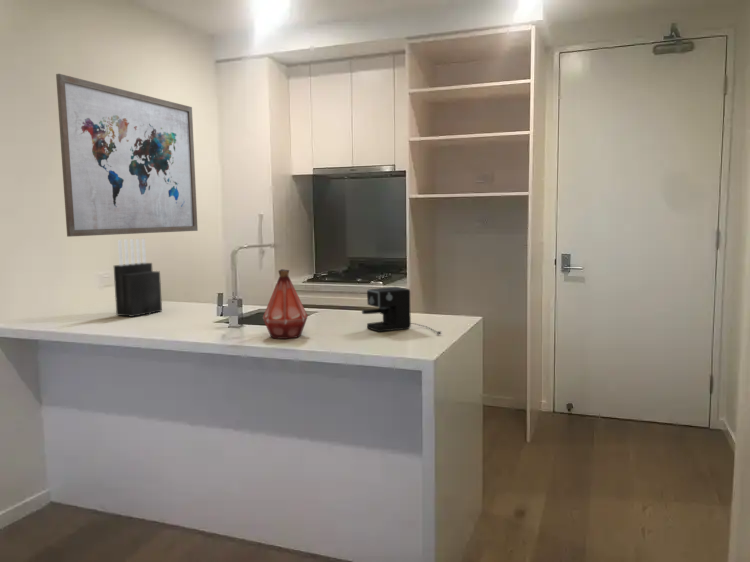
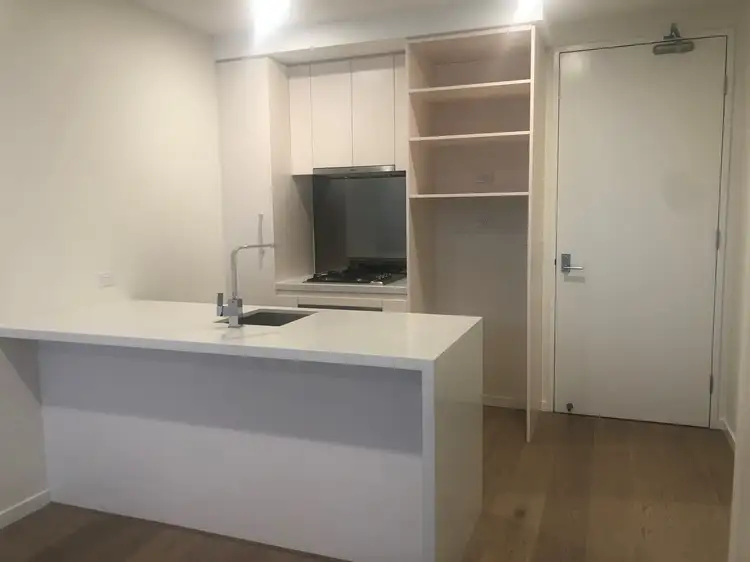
- coffee maker (401, 311)
- bottle (284, 302)
- wall art (137, 163)
- knife block (139, 276)
